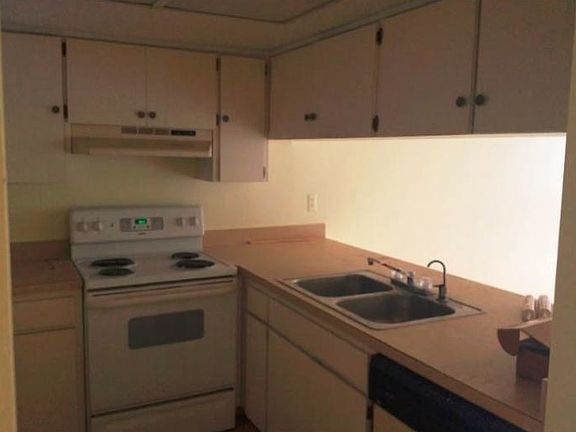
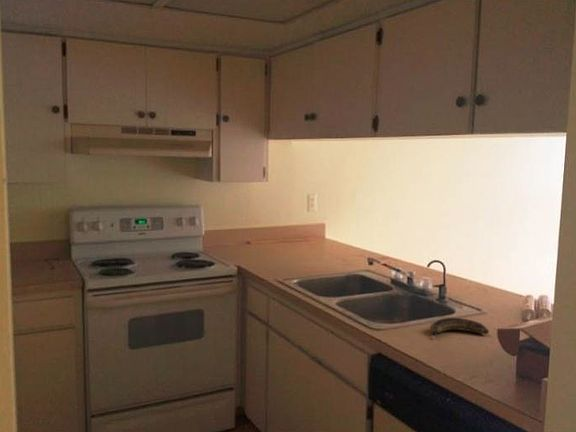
+ banana (455, 326)
